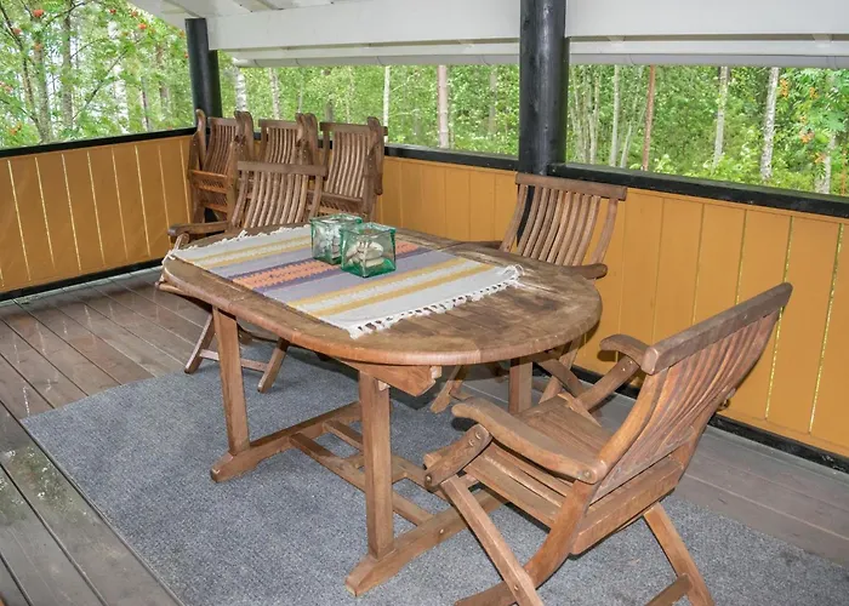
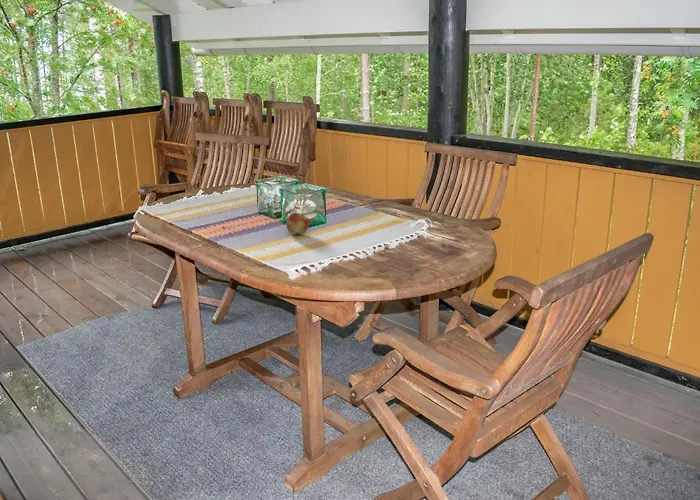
+ fruit (298, 223)
